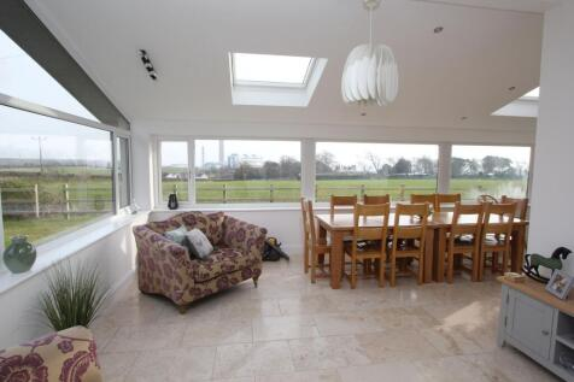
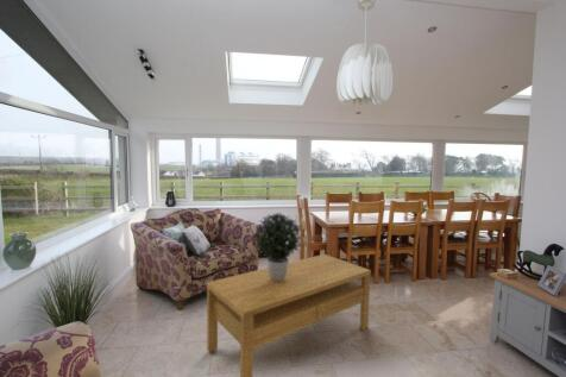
+ potted plant (277, 246)
+ coffee table (294, 307)
